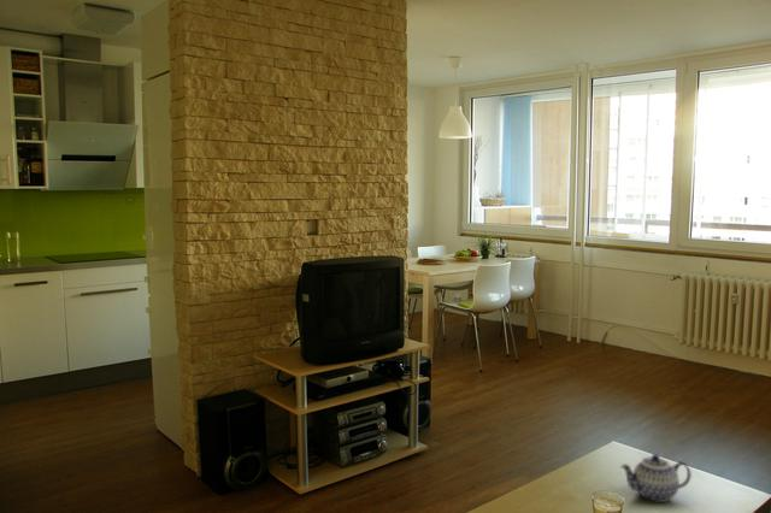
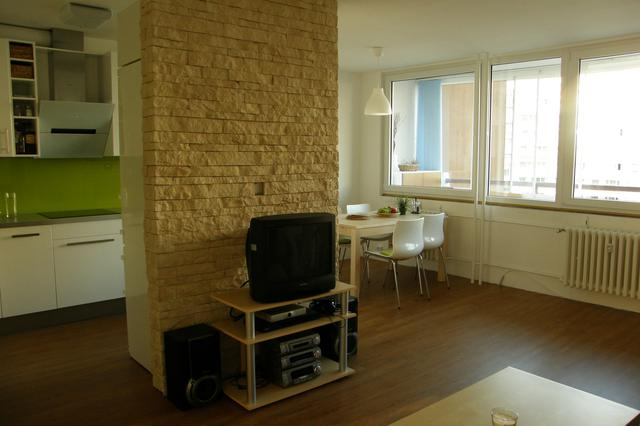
- teapot (655, 474)
